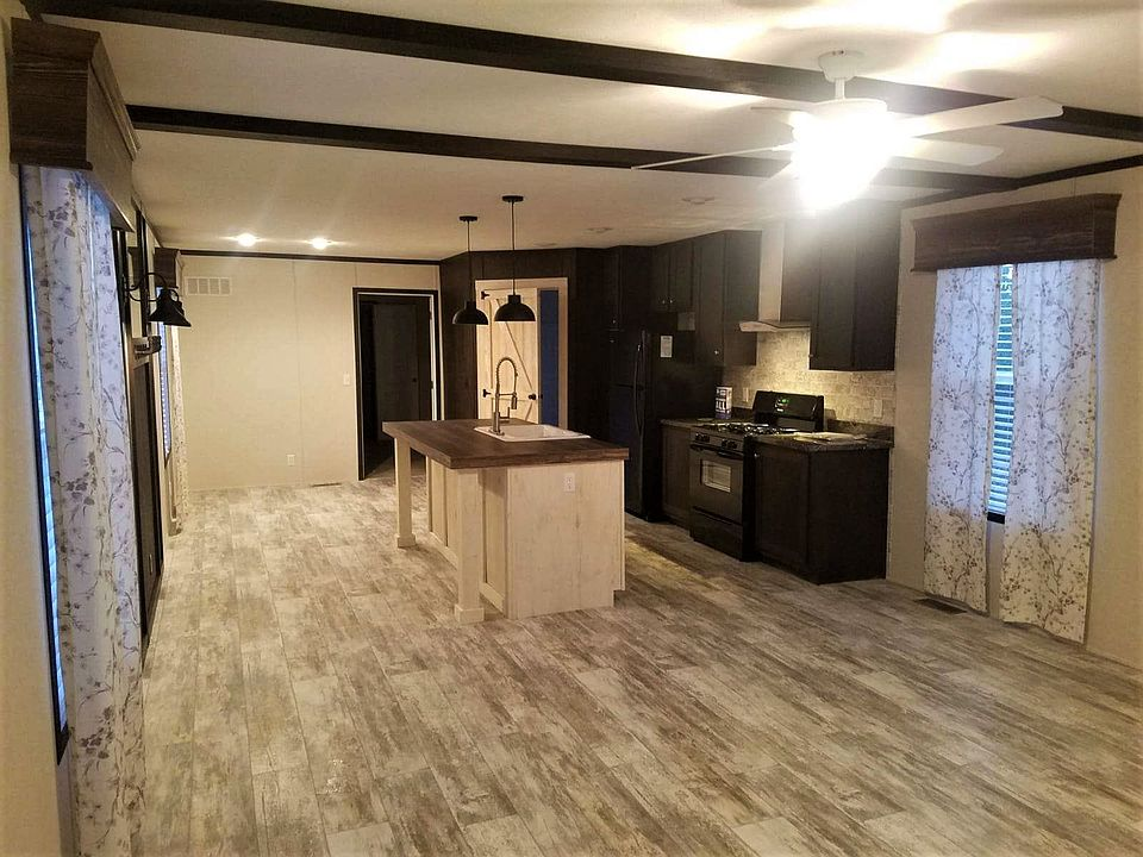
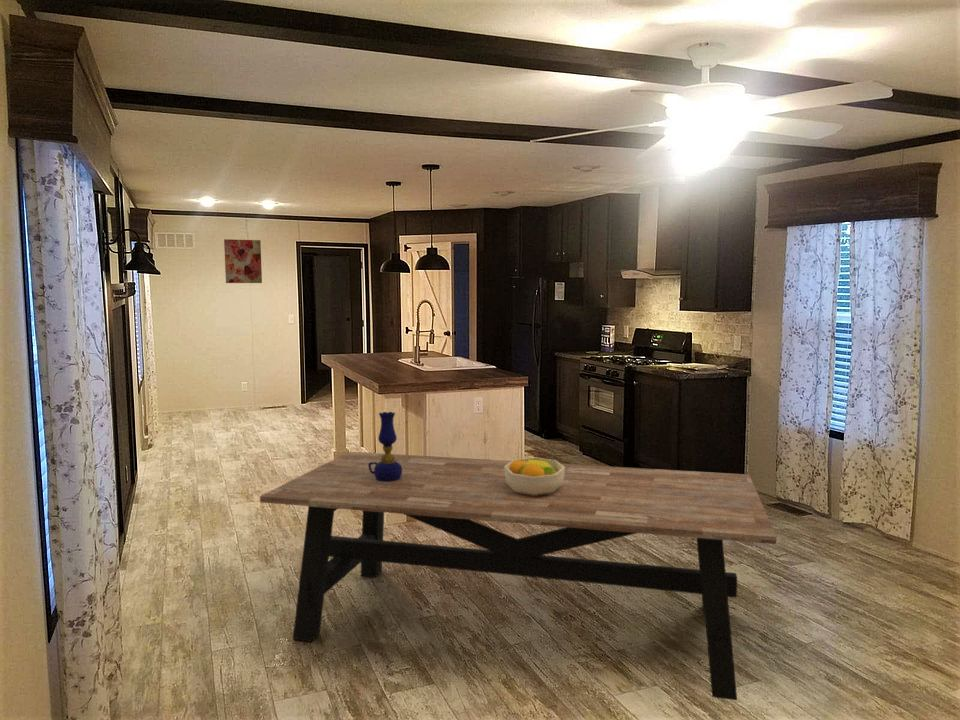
+ oil lamp (384, 445)
+ fruit bowl (534, 472)
+ wall art (243, 261)
+ dining table (516, 554)
